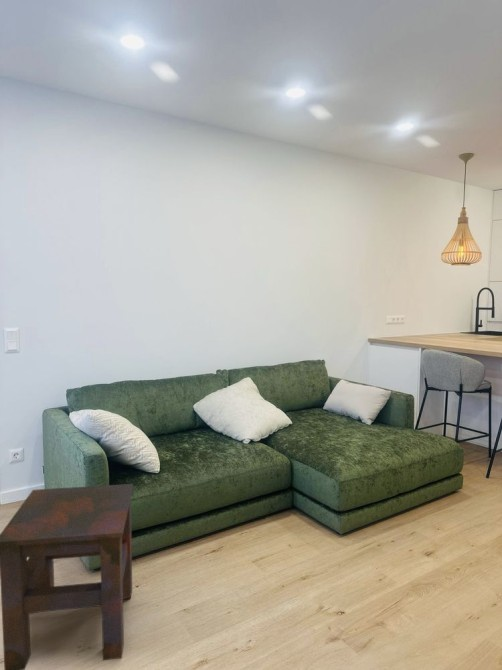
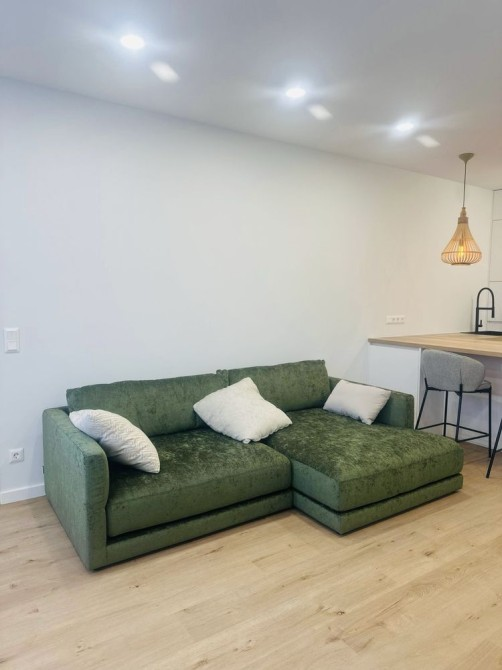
- side table (73, 557)
